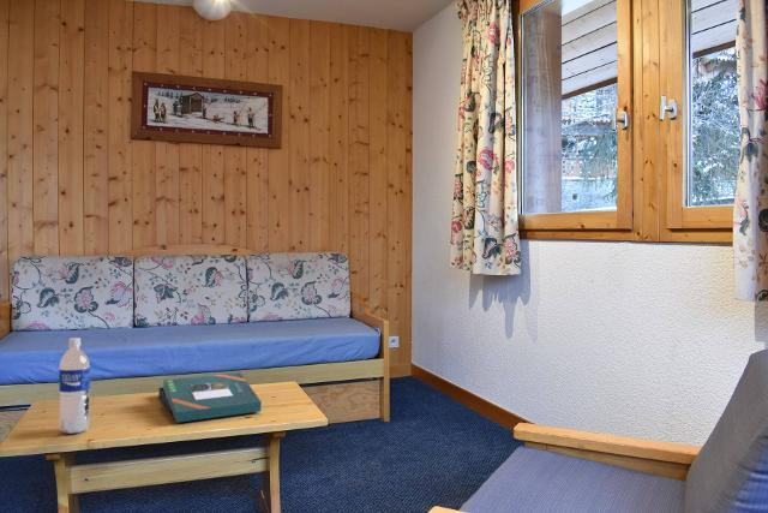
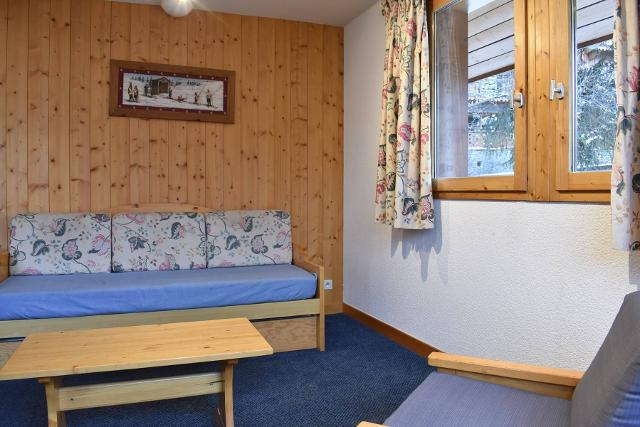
- board game (206, 392)
- water bottle (74, 384)
